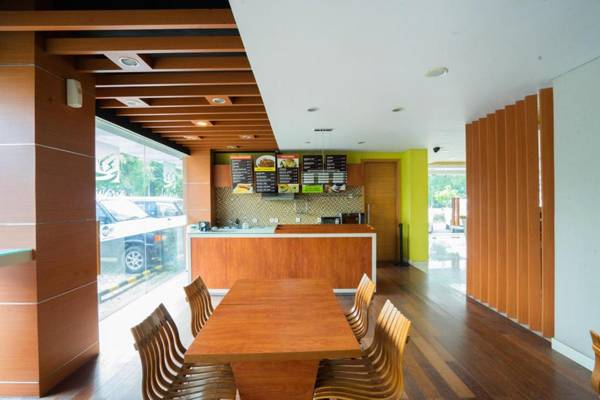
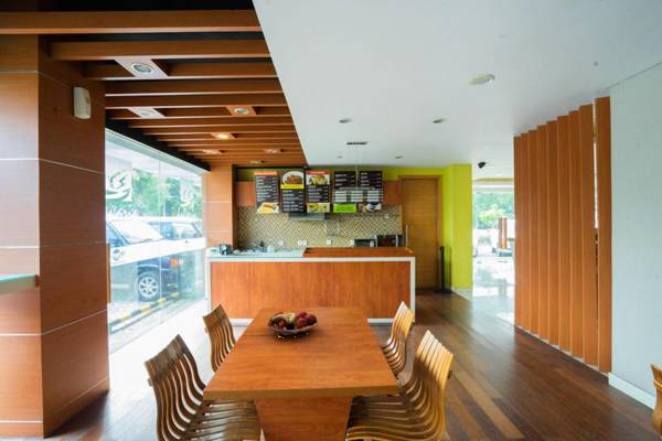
+ fruit basket (292, 322)
